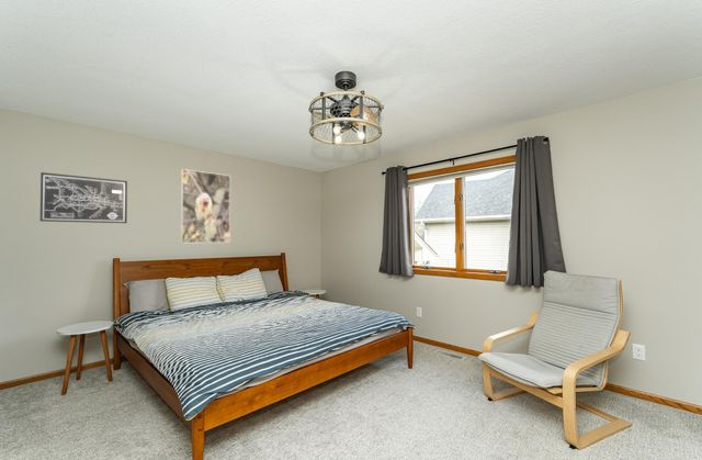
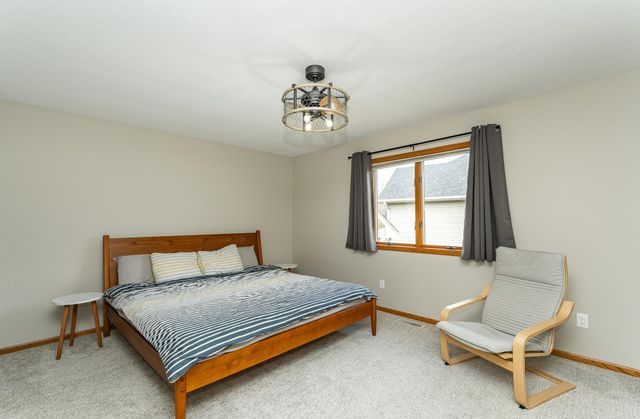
- wall art (87, 199)
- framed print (206, 207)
